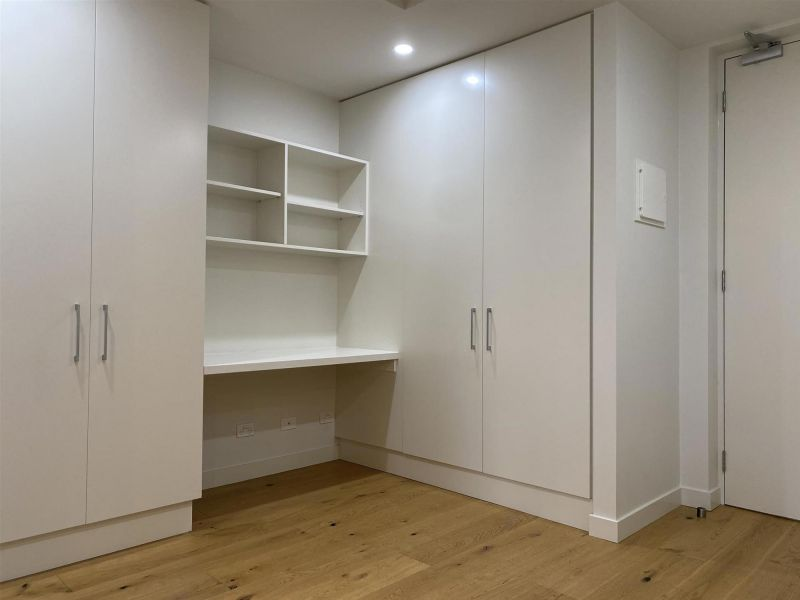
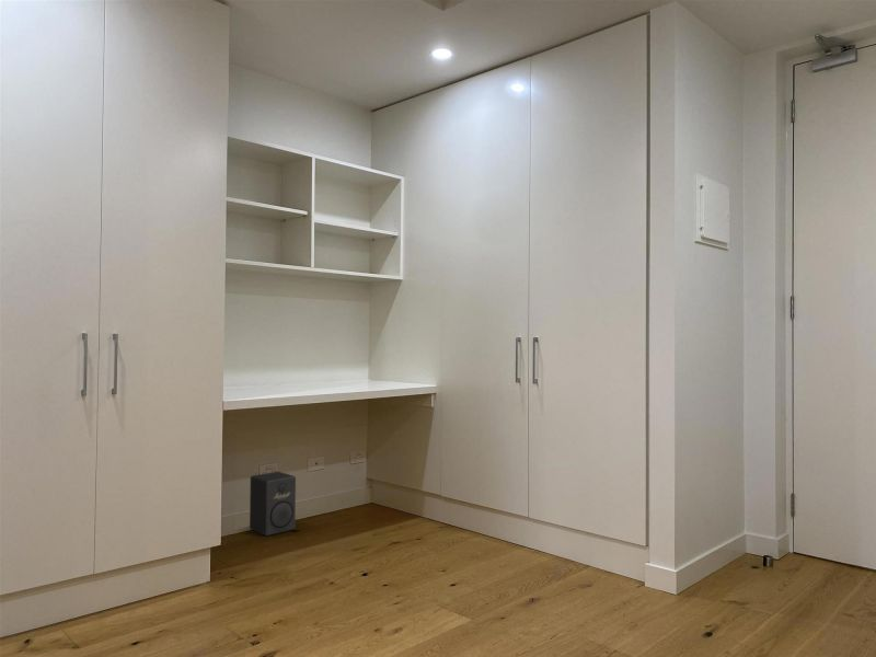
+ speaker (273, 503)
